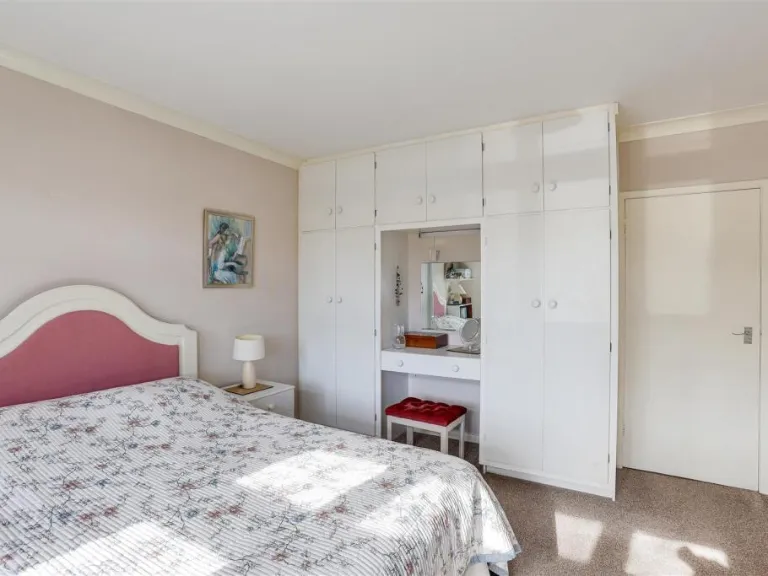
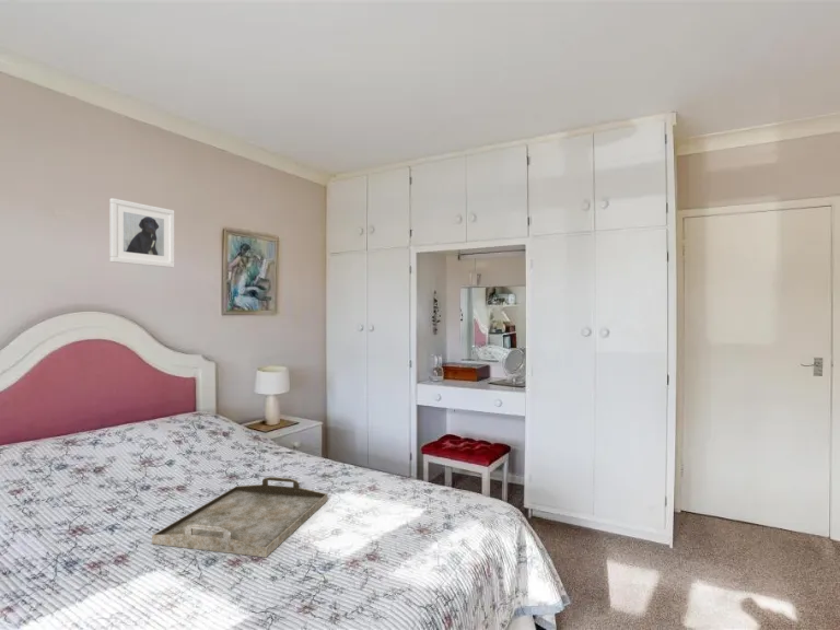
+ serving tray (248, 509)
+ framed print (143, 234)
